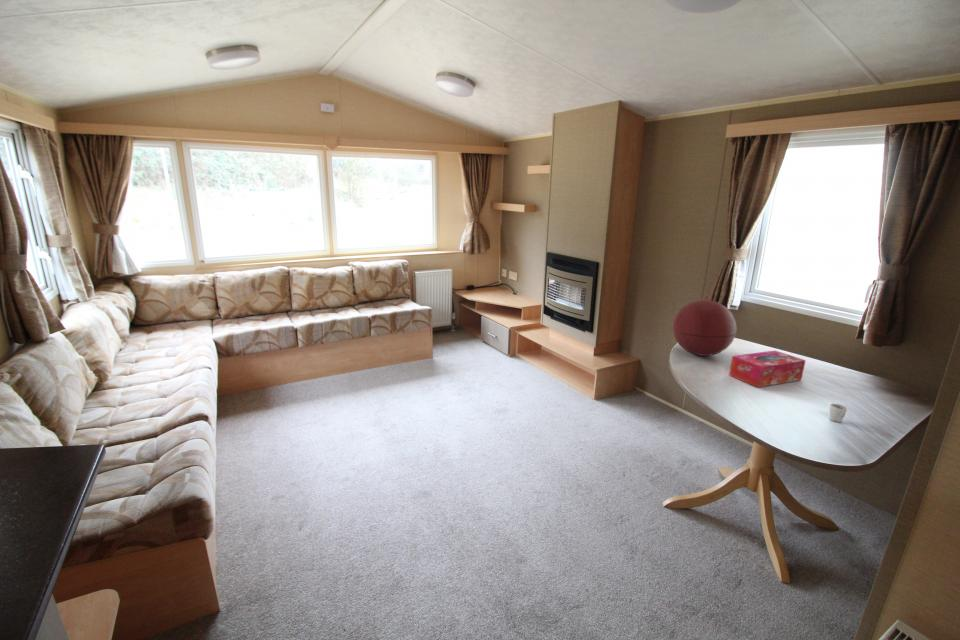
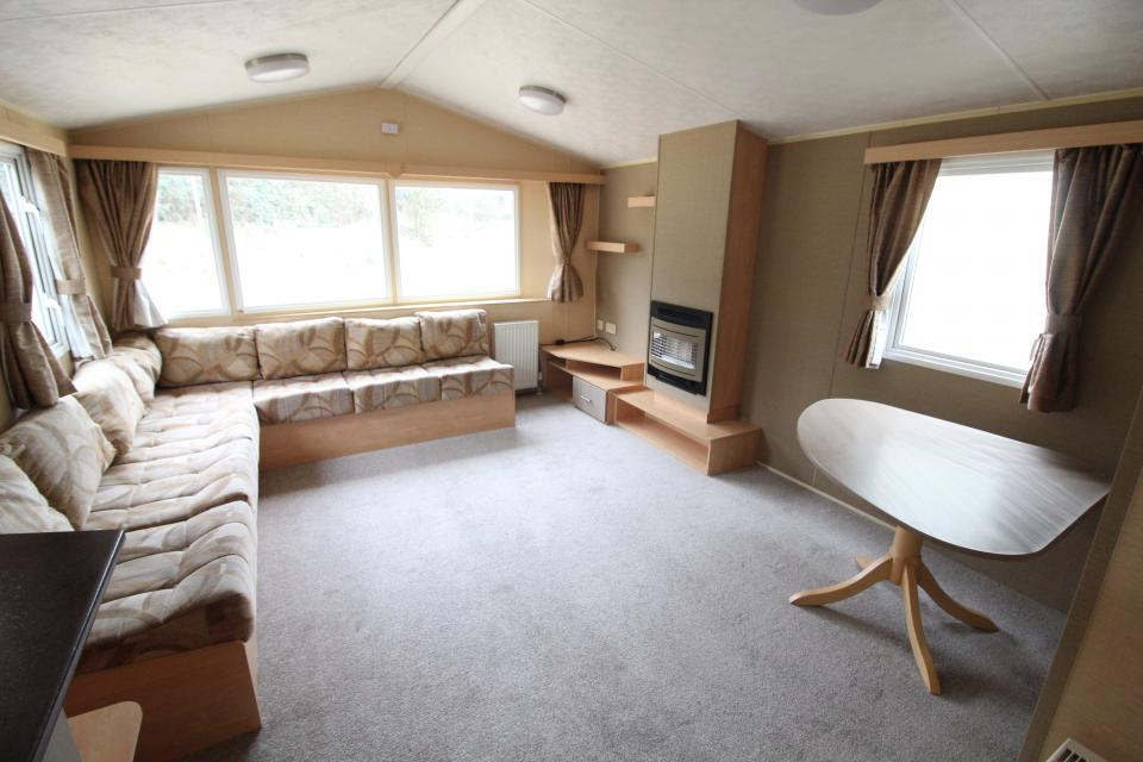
- decorative orb (704, 327)
- cup (839, 408)
- tissue box (766, 367)
